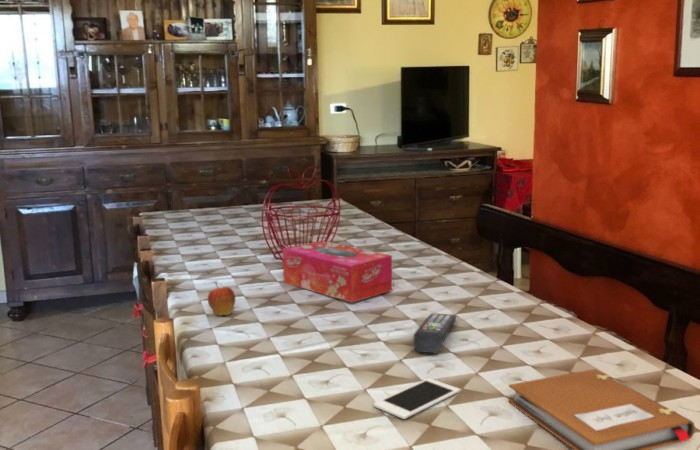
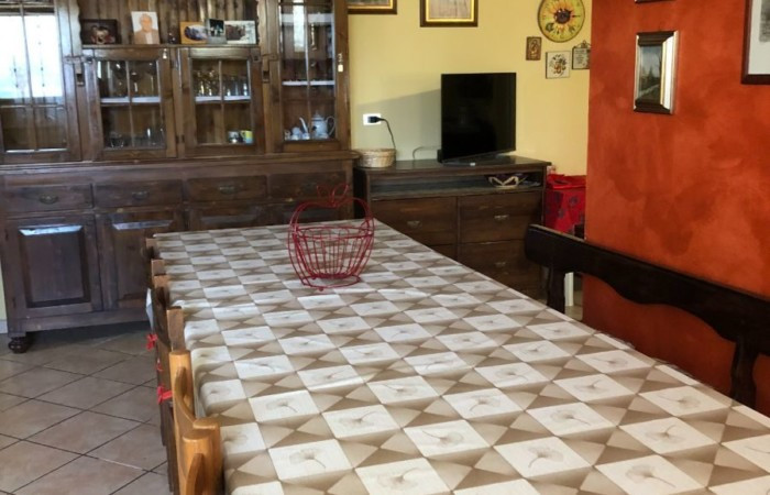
- fruit (221, 298)
- remote control (435, 329)
- tissue box (336, 269)
- cell phone (417, 397)
- notebook (598, 411)
